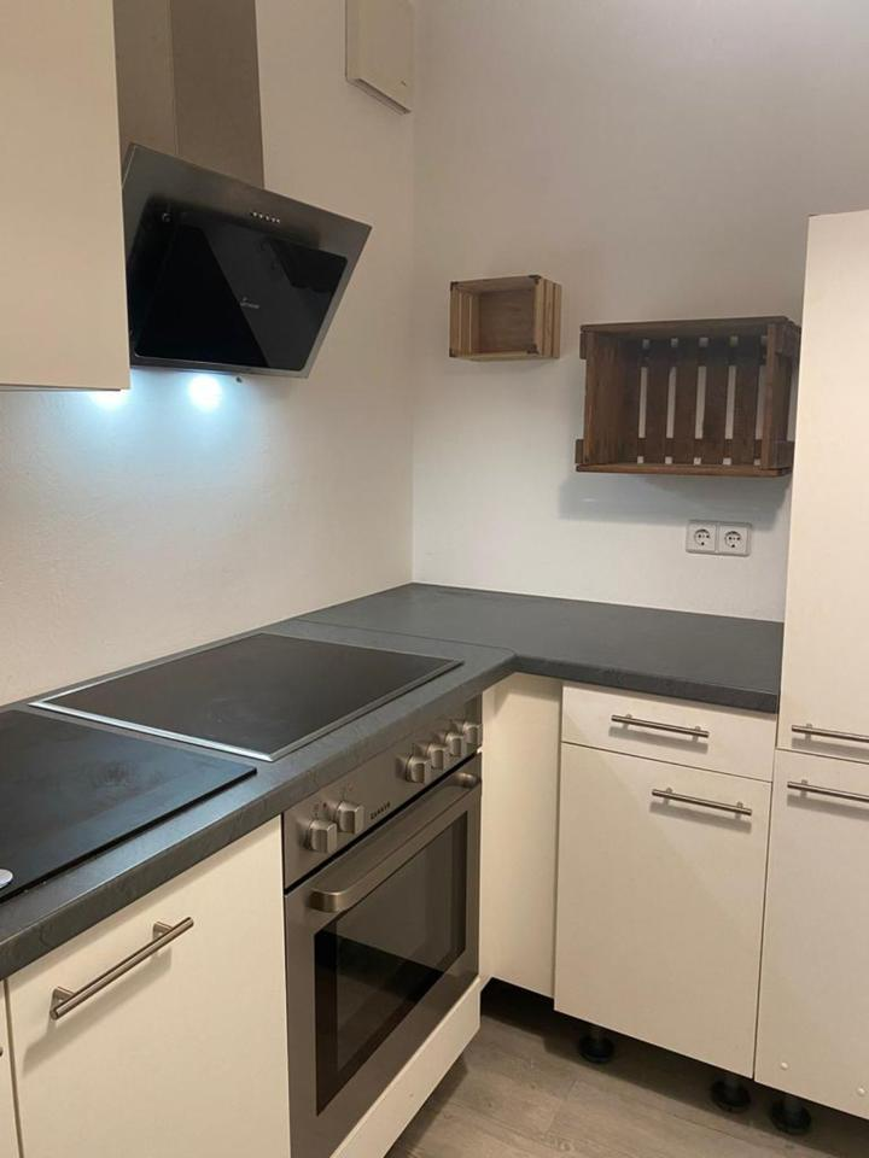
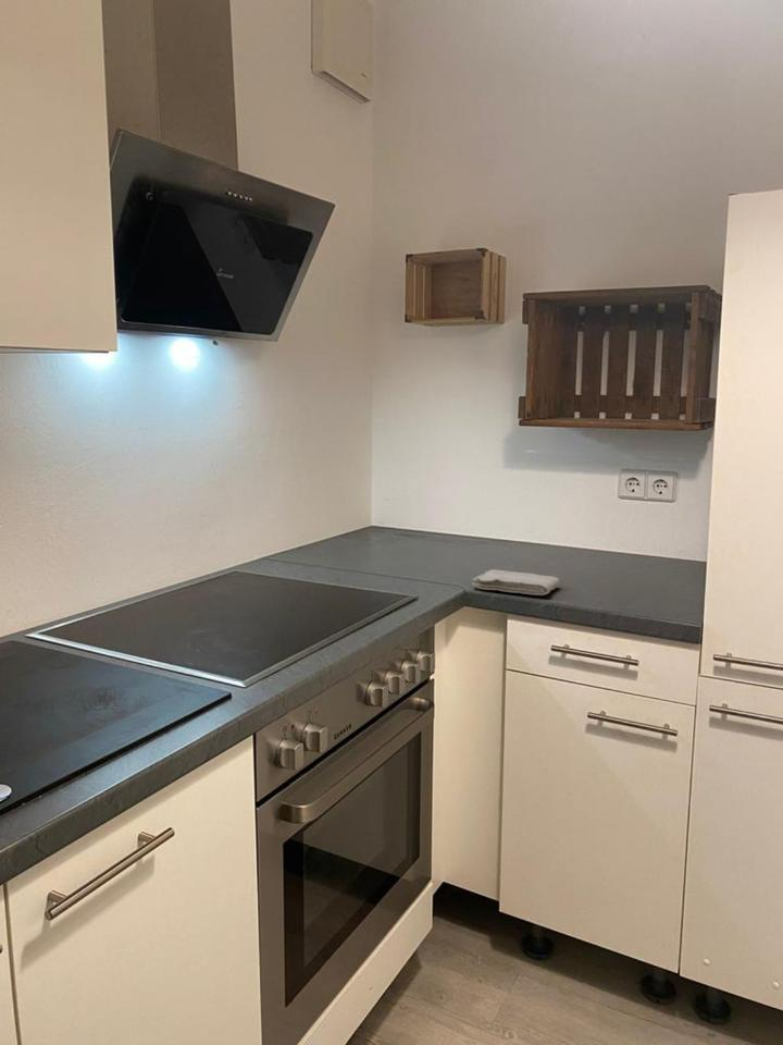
+ washcloth (515, 581)
